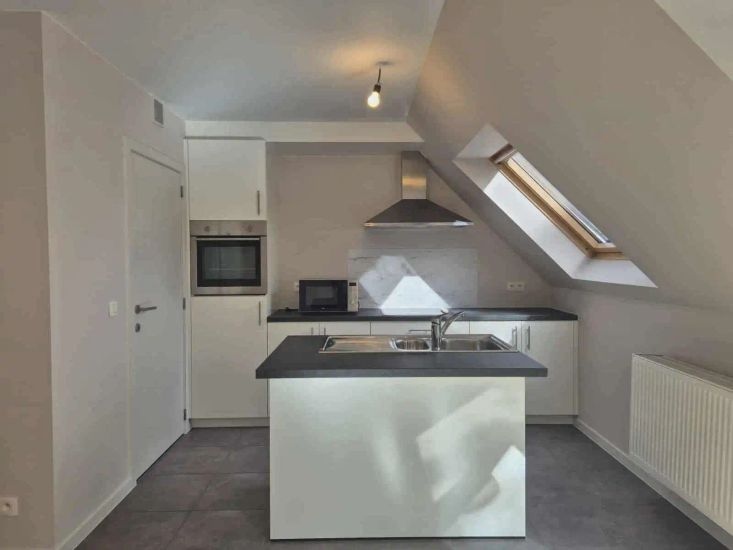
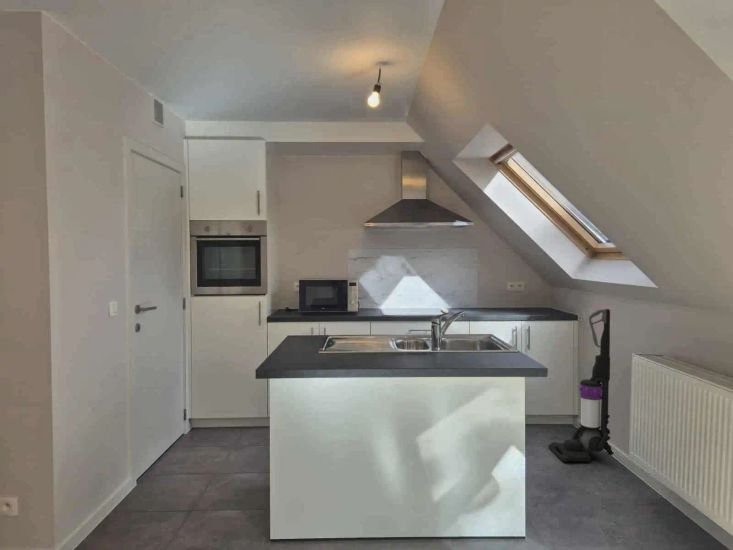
+ vacuum cleaner (585, 382)
